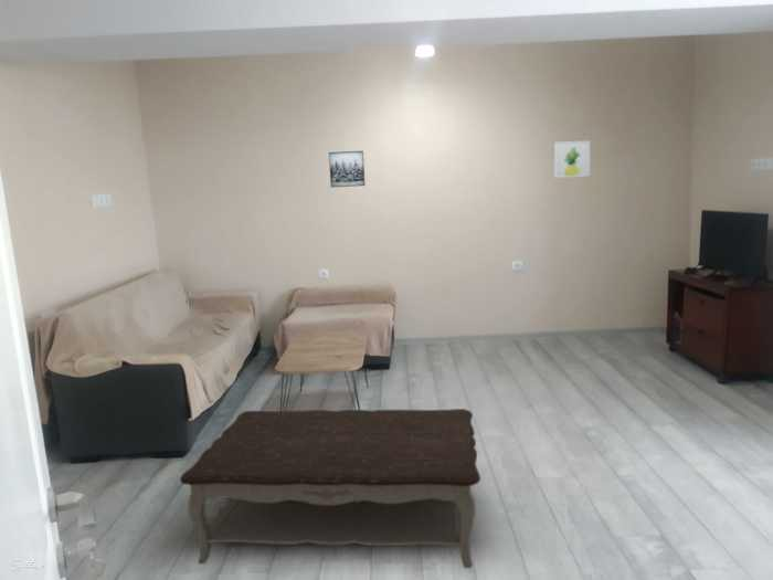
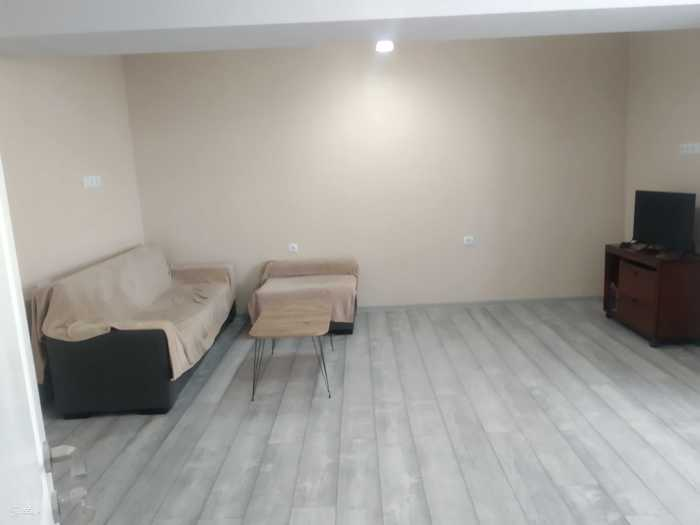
- wall art (572, 159)
- wall art (347, 169)
- coffee table (343, 478)
